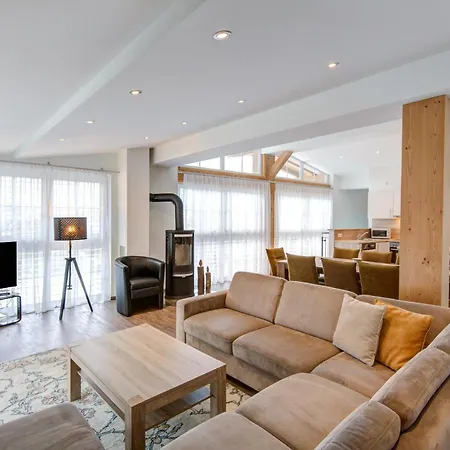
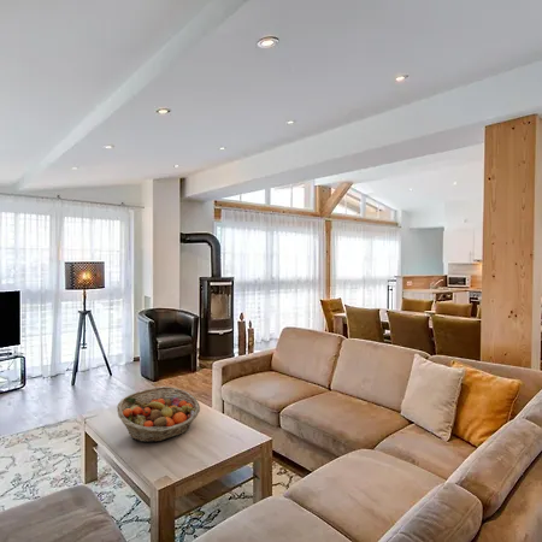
+ fruit basket (159, 413)
